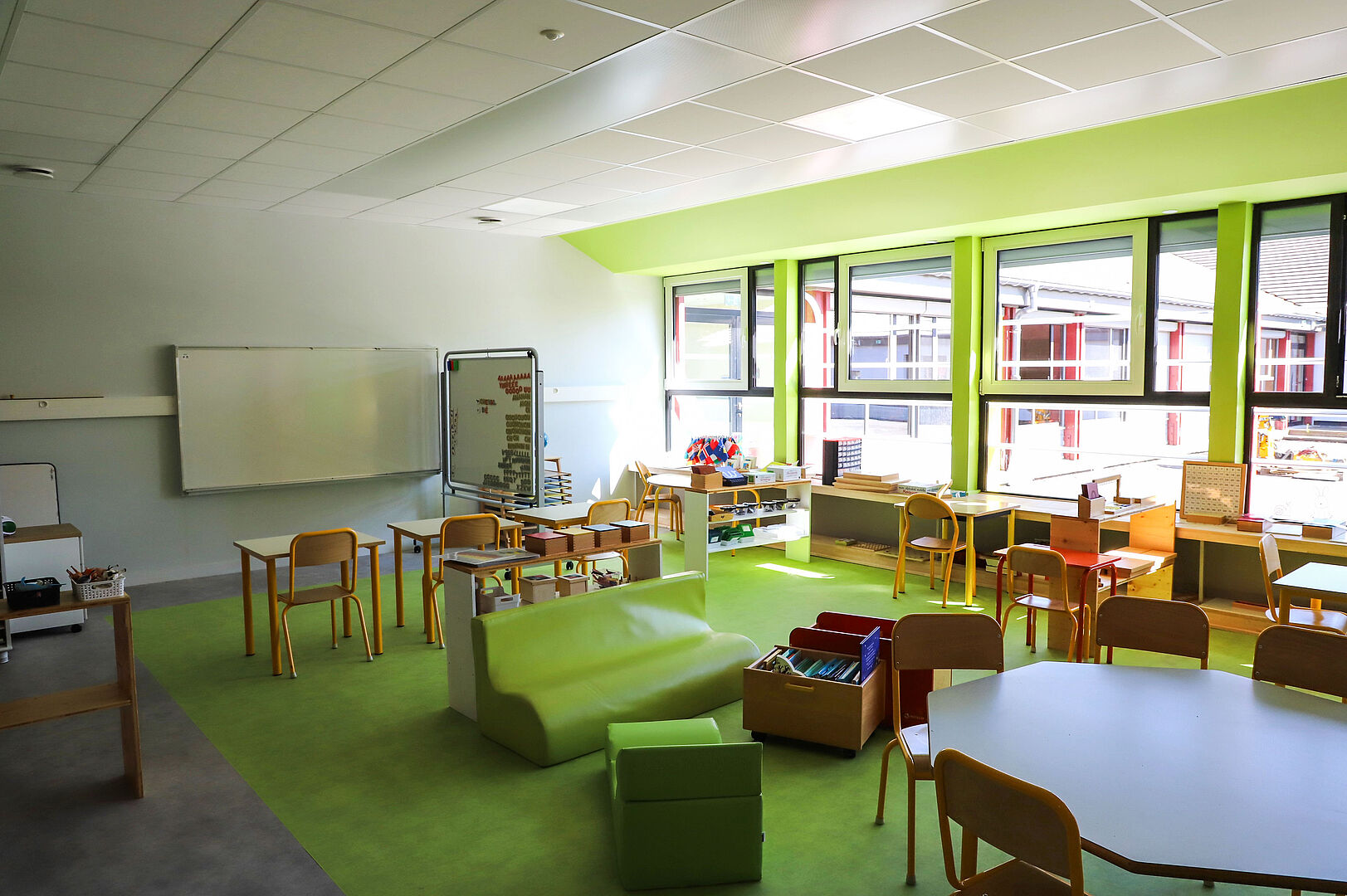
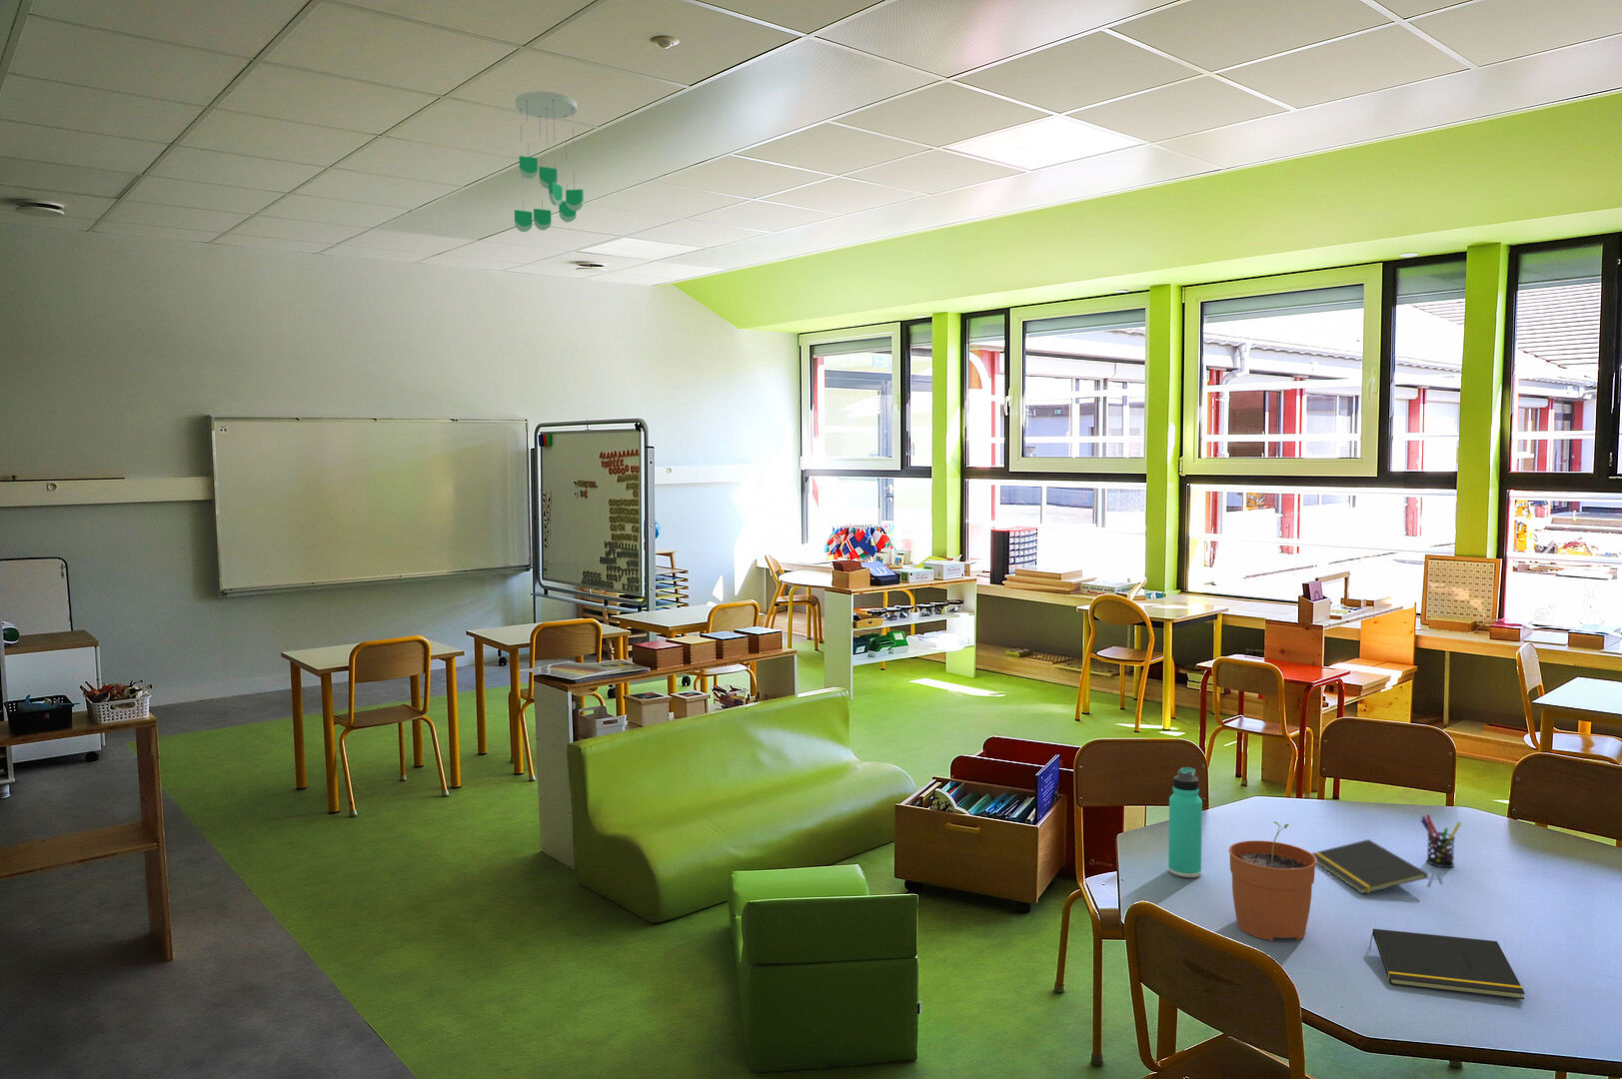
+ notepad (1366, 865)
+ ceiling mobile (548, 167)
+ thermos bottle (1185, 821)
+ plant pot (1272, 872)
+ notepad (1444, 962)
+ pen holder (1440, 839)
